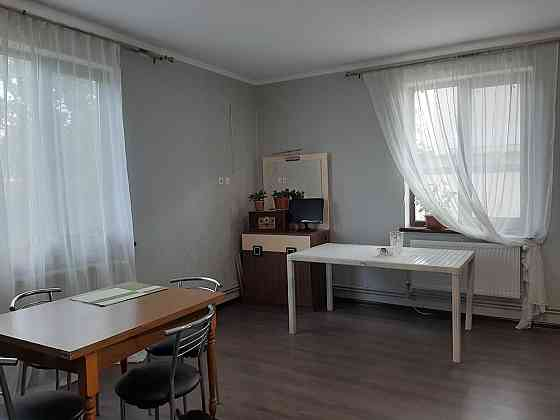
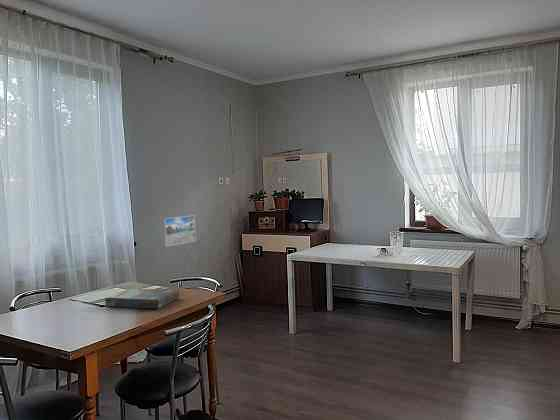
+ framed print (179, 230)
+ board game (143, 297)
